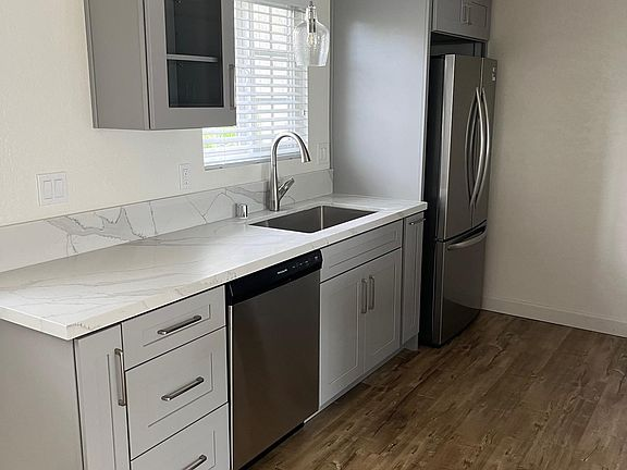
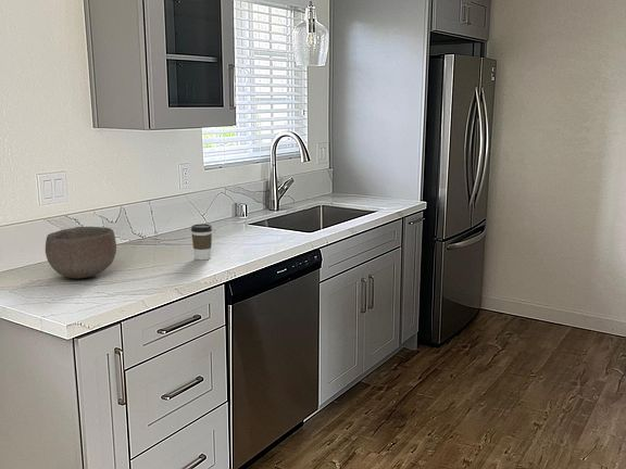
+ bowl (80, 254)
+ coffee cup (201, 241)
